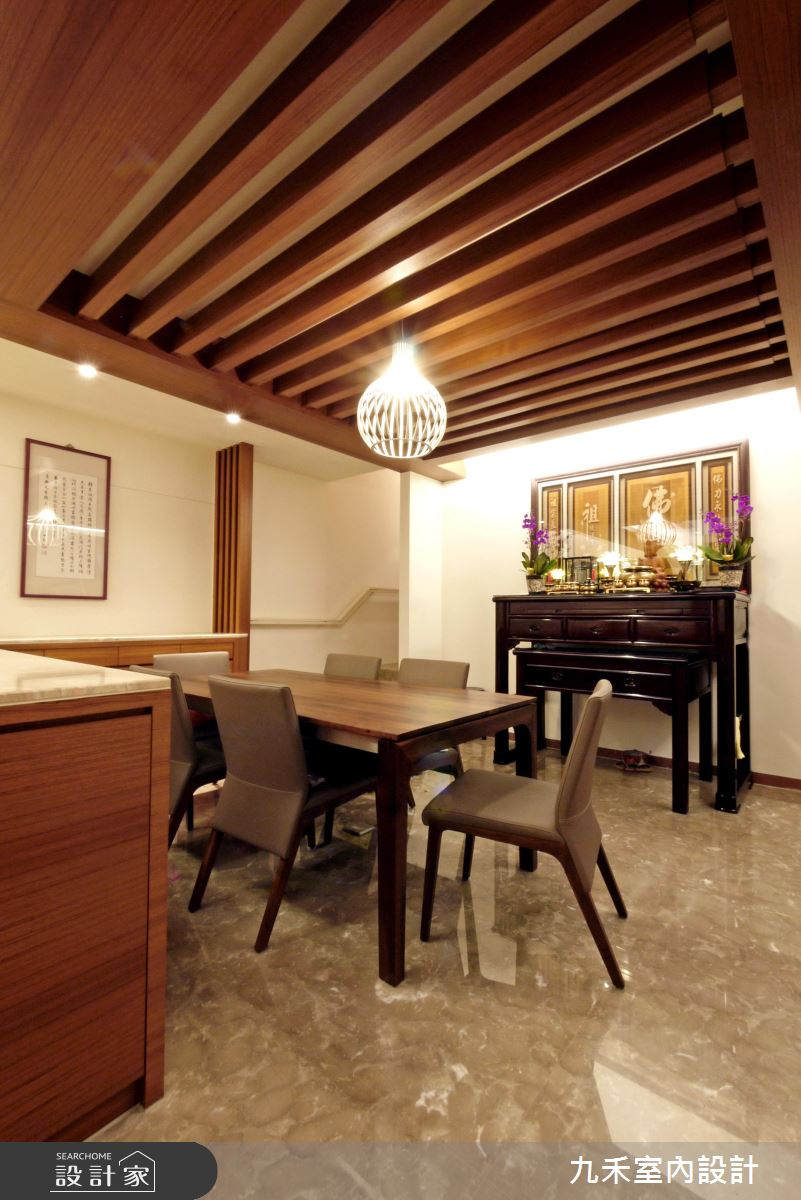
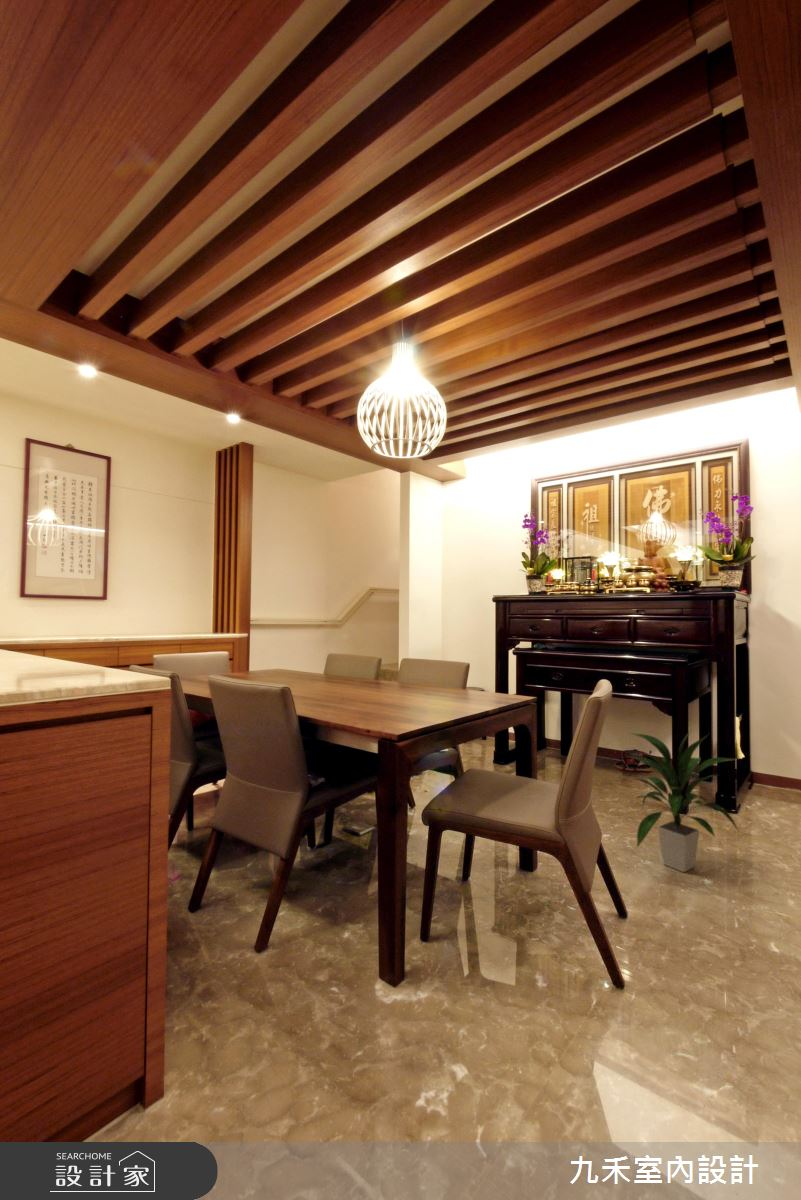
+ indoor plant (673, 795)
